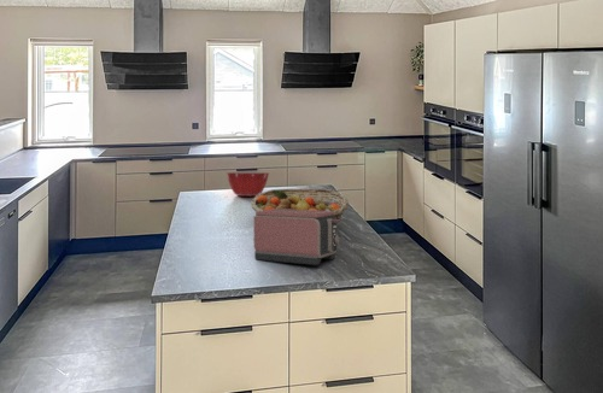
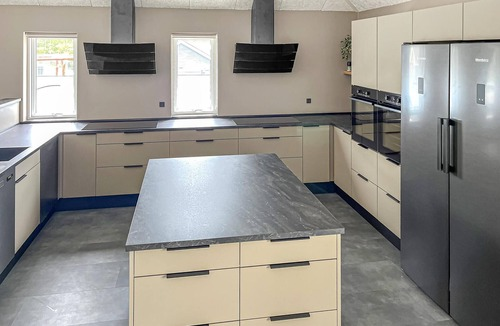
- mixing bowl (247, 183)
- toaster (299, 235)
- fruit basket (299, 209)
